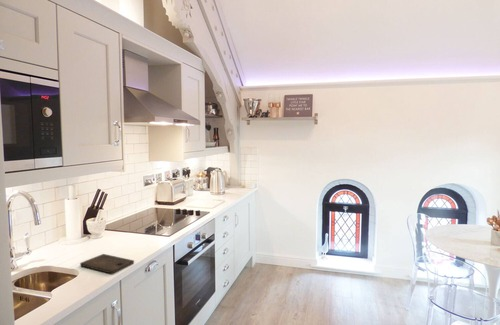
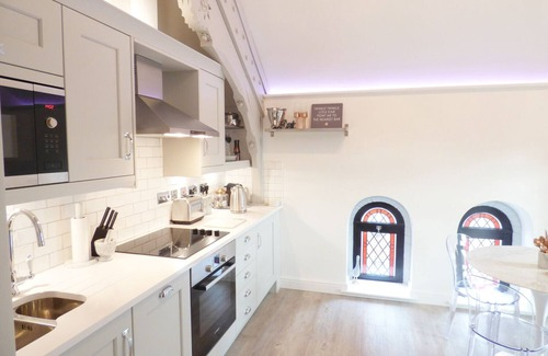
- cutting board (107, 263)
